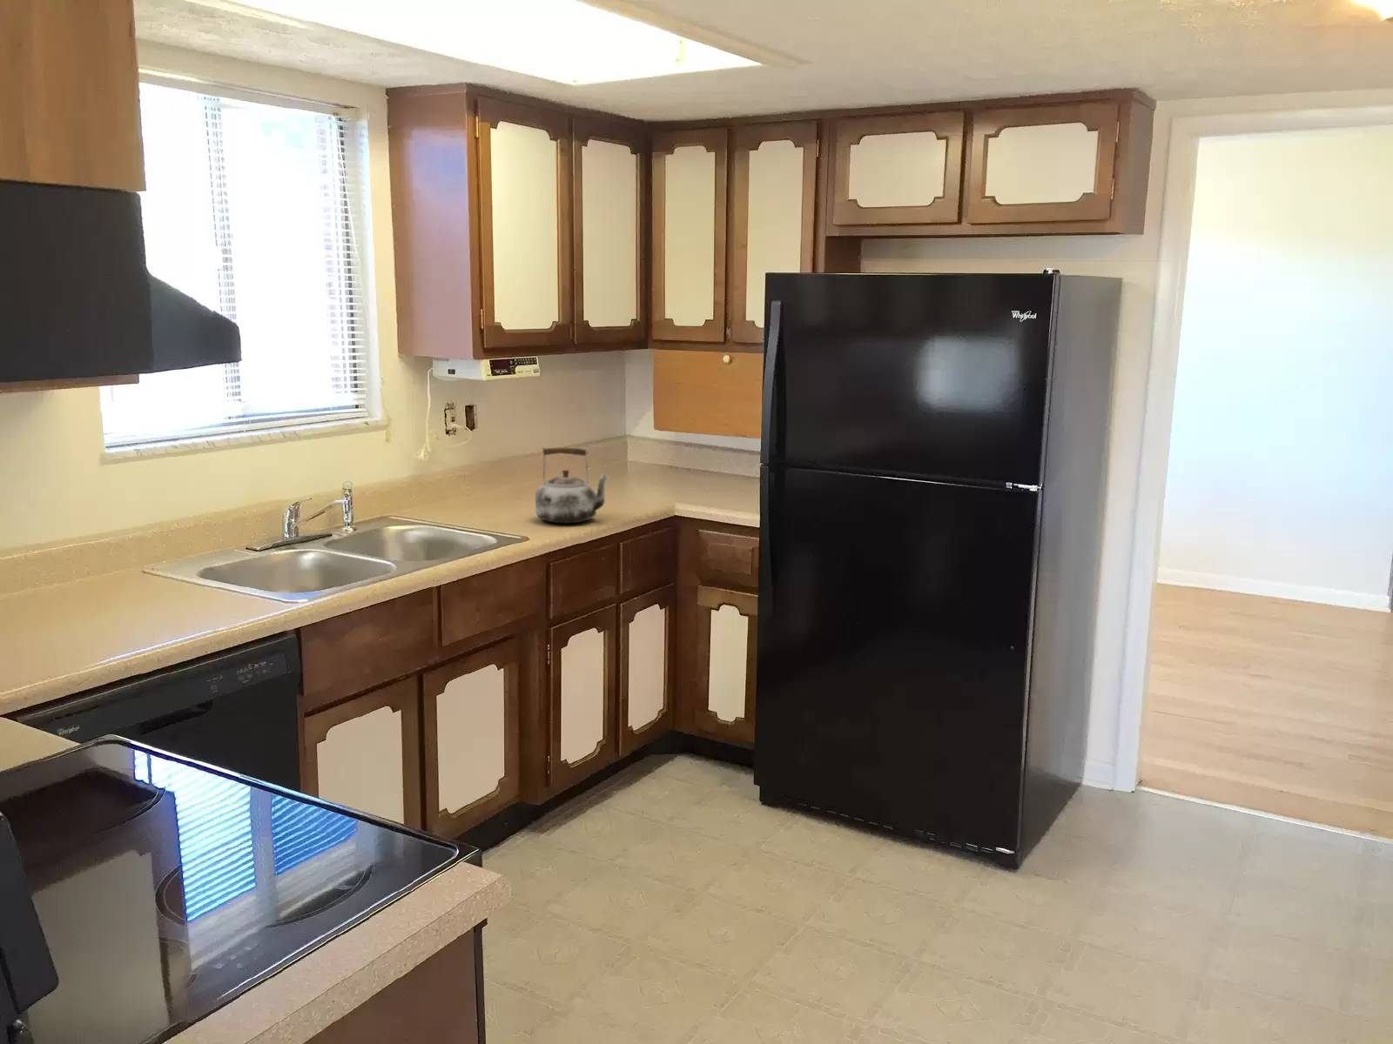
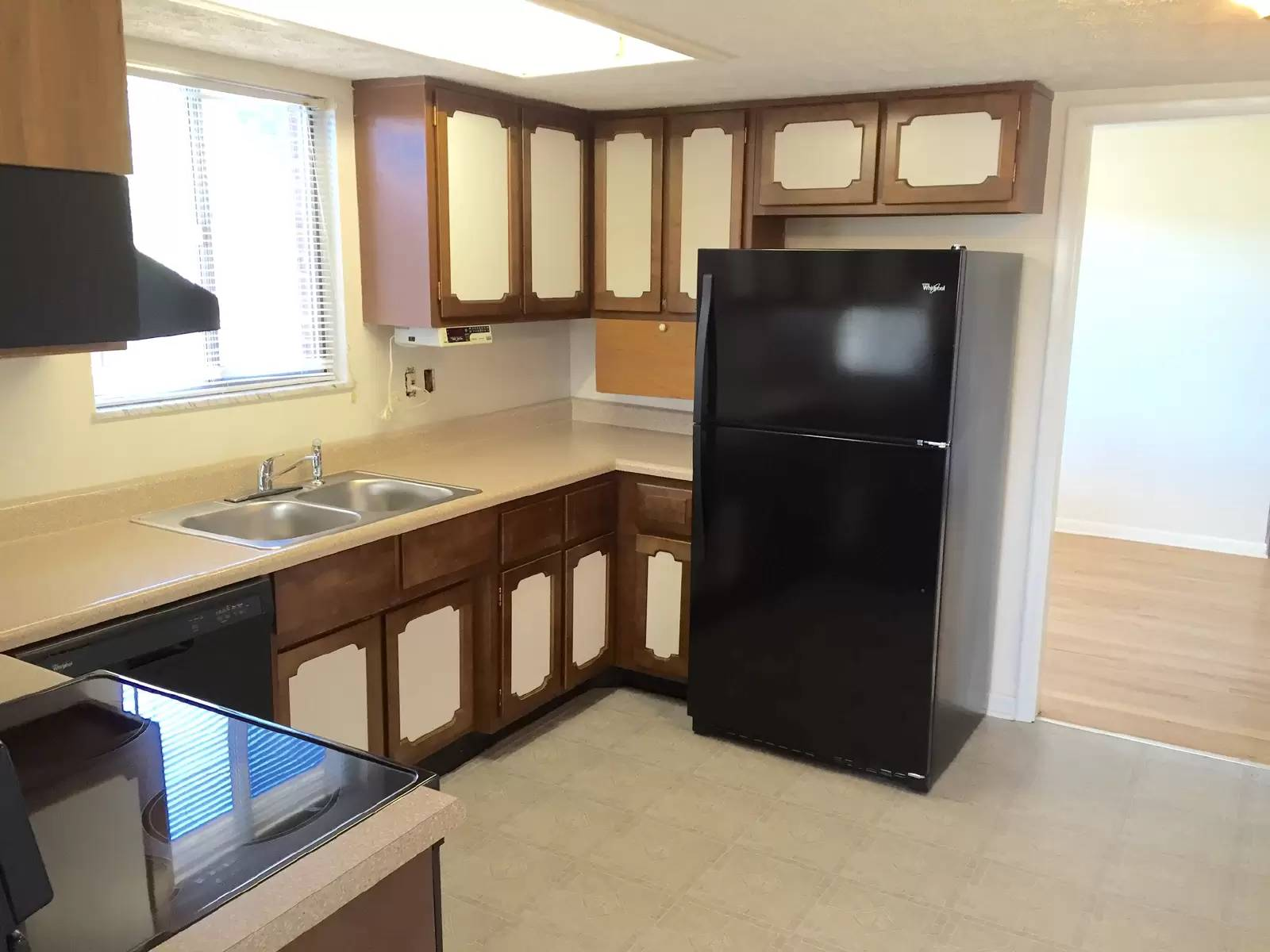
- kettle (573, 484)
